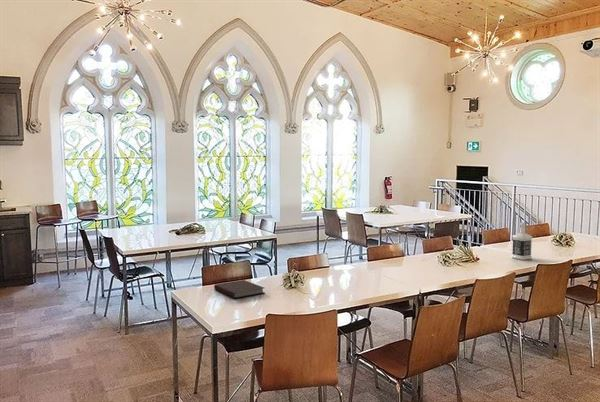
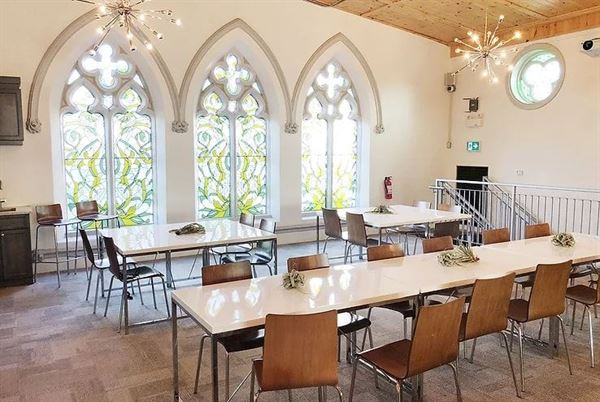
- notebook (239, 288)
- bottle (522, 240)
